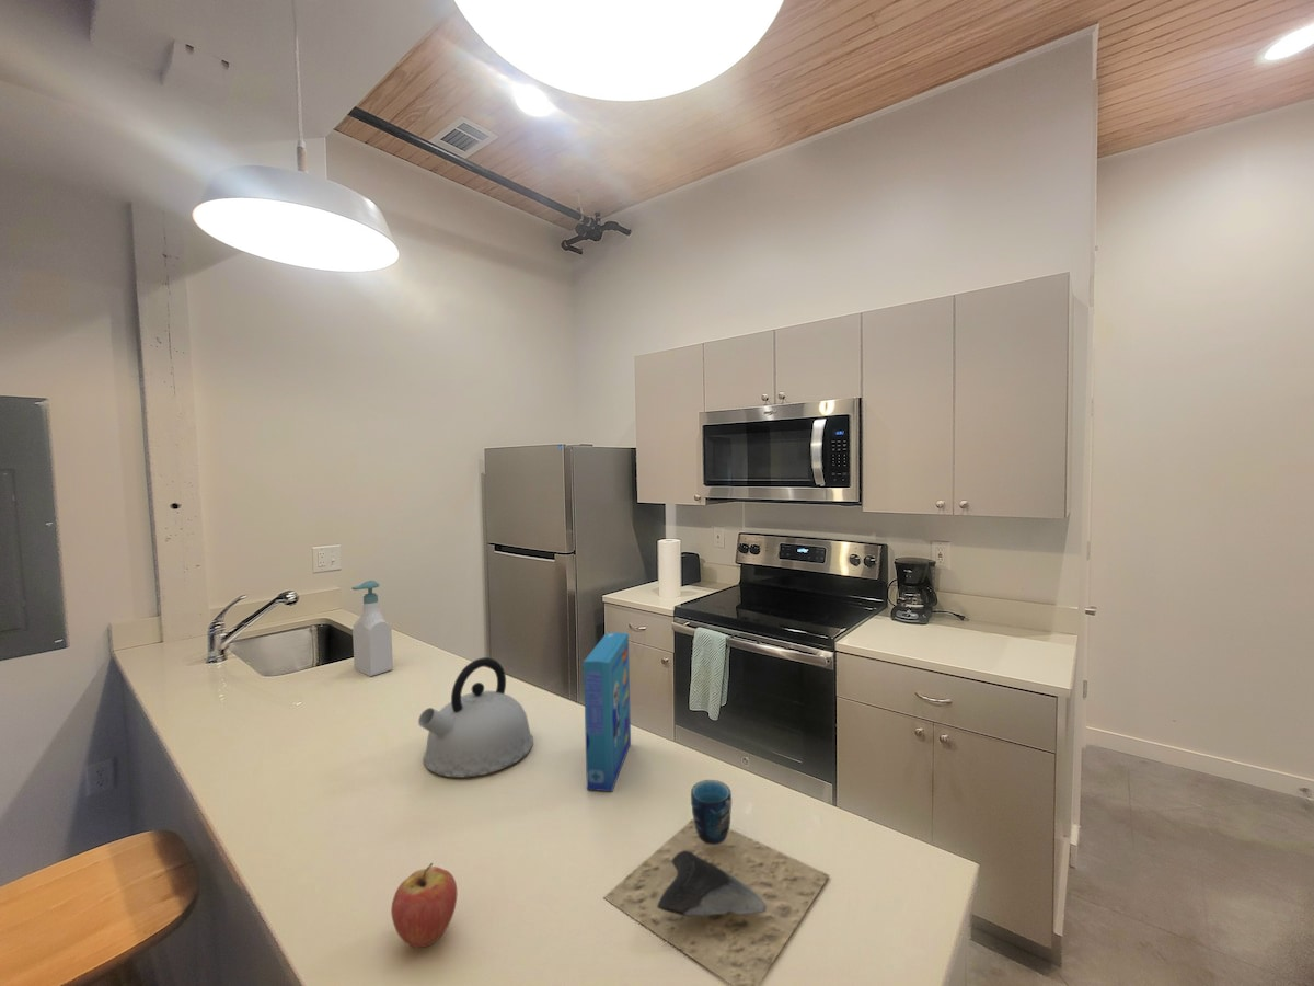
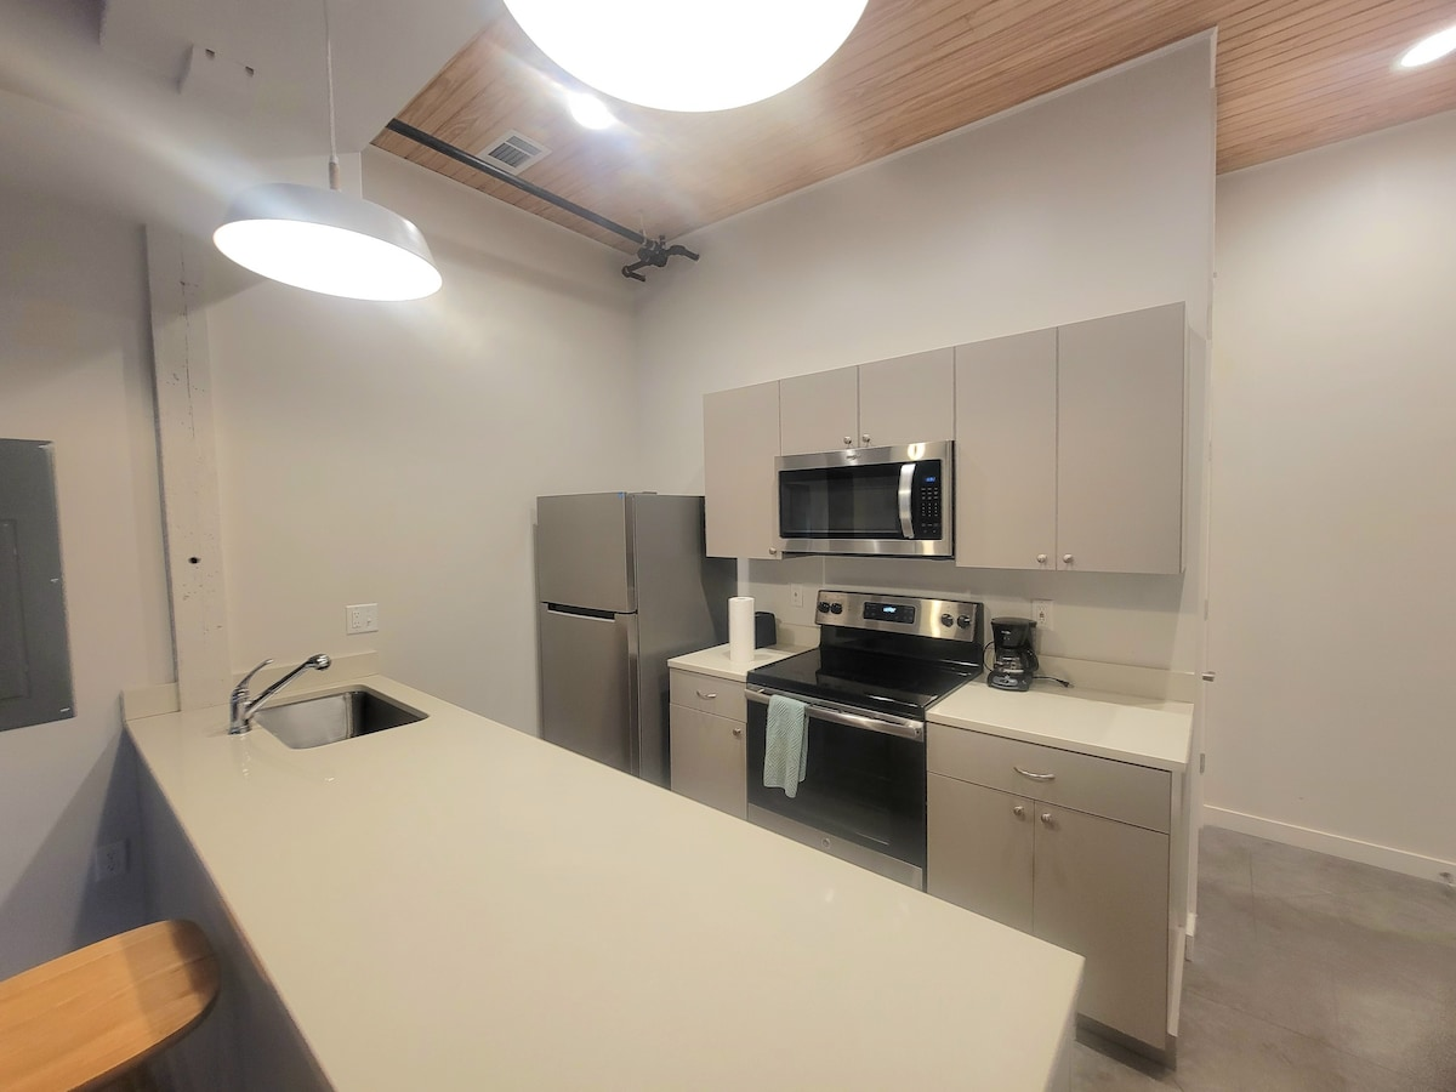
- cup (718, 853)
- kettle (474, 706)
- cereal box (609, 704)
- fruit (425, 902)
- soap bottle (368, 626)
